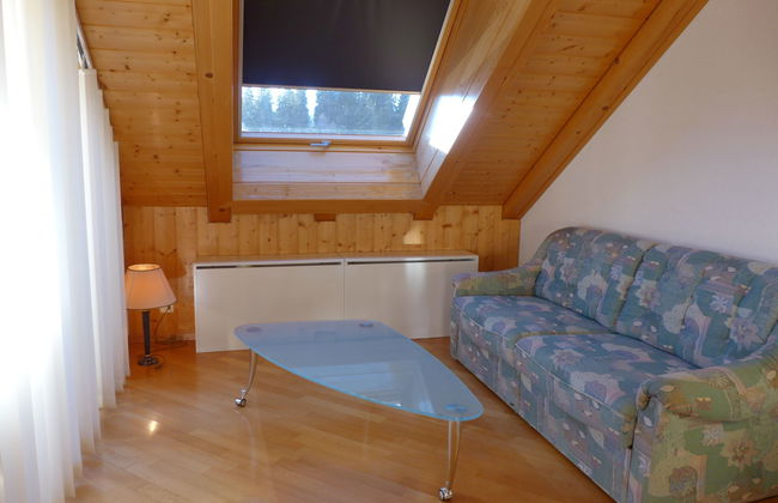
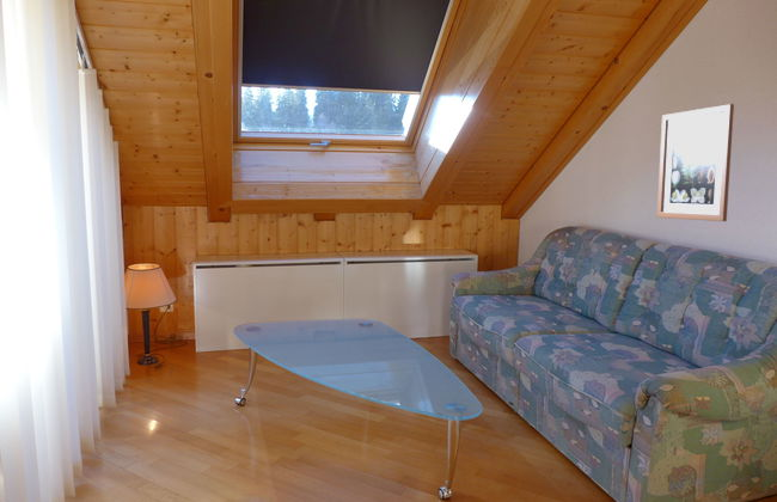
+ wall art (692, 165)
